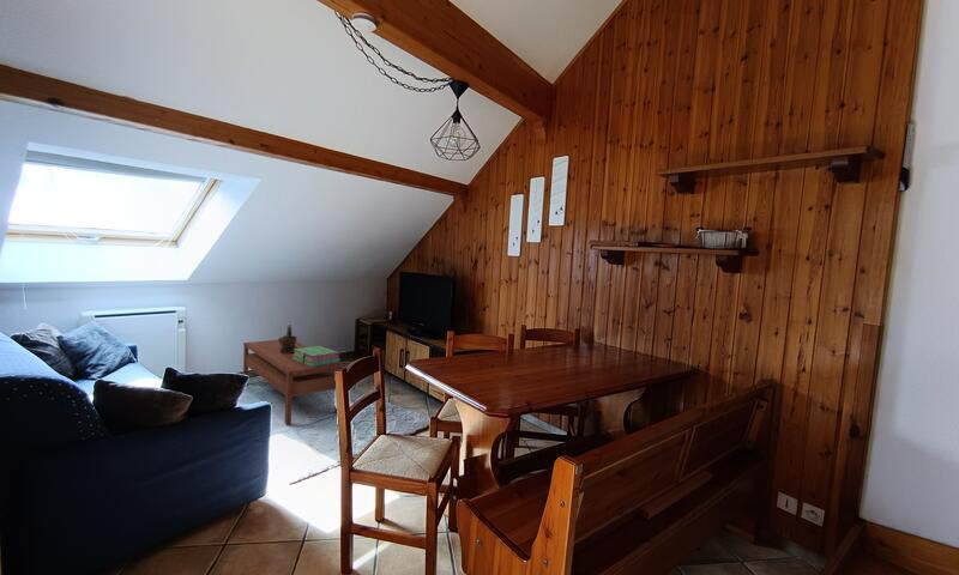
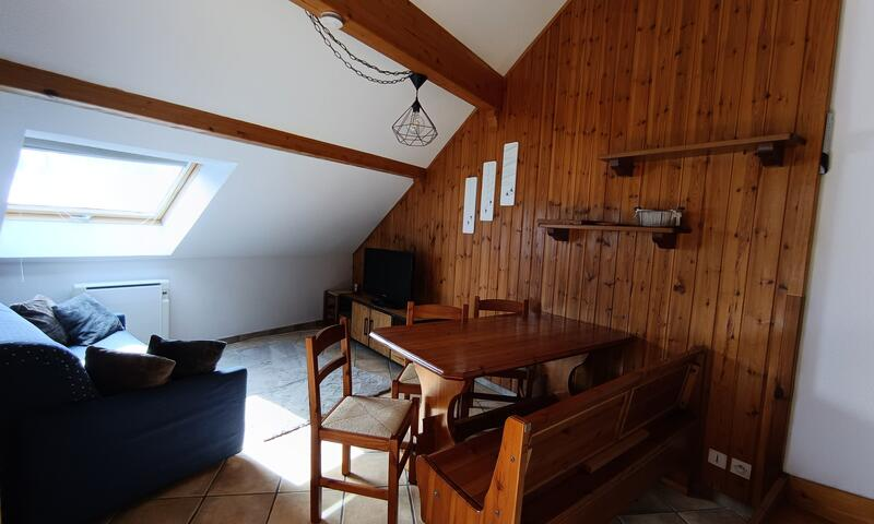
- coffee table (289, 375)
- stack of books (315, 355)
- potted plant (288, 338)
